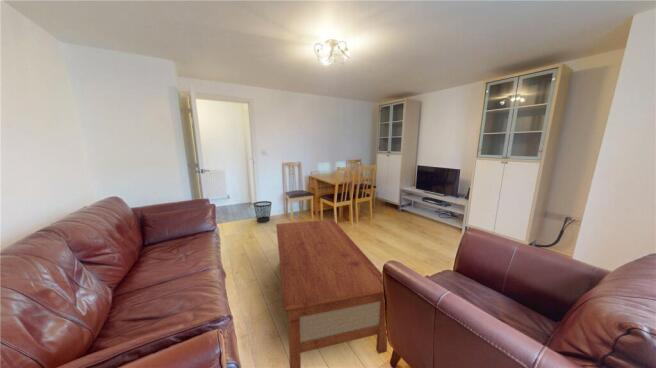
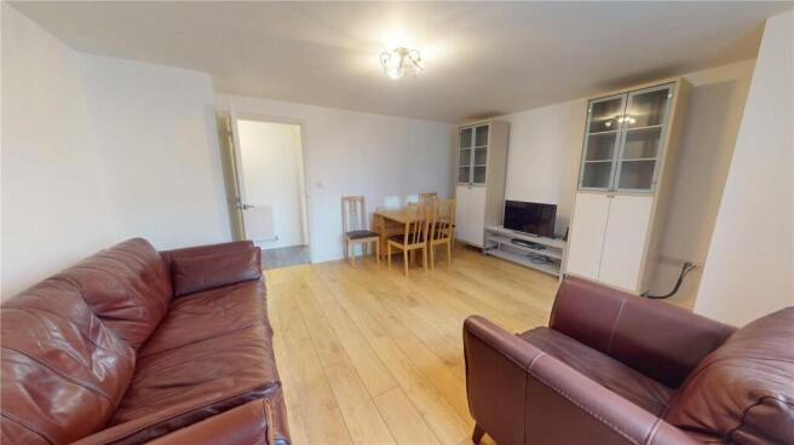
- coffee table (318, 271)
- wastebasket (263, 211)
